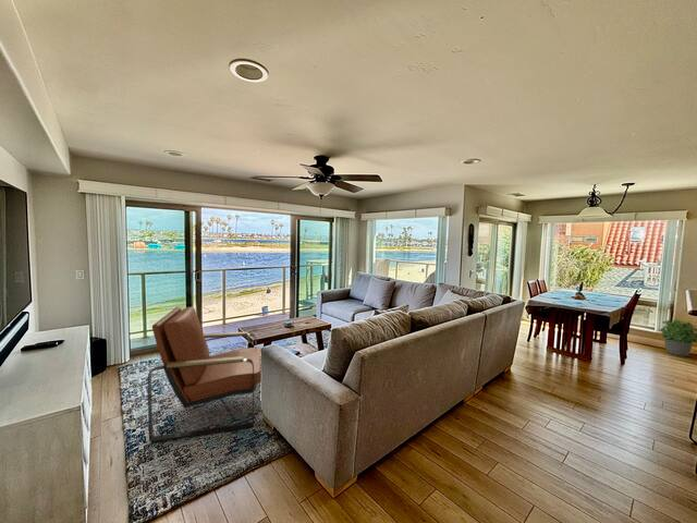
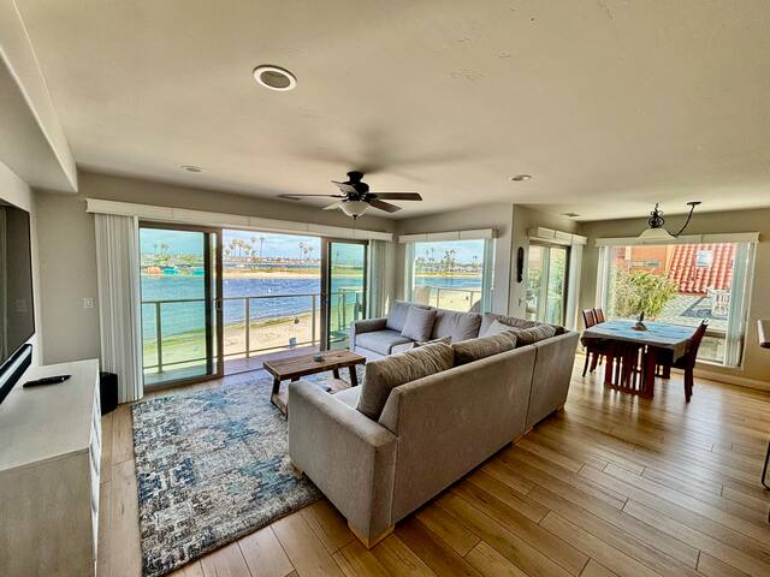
- potted plant (678, 337)
- armchair (215, 360)
